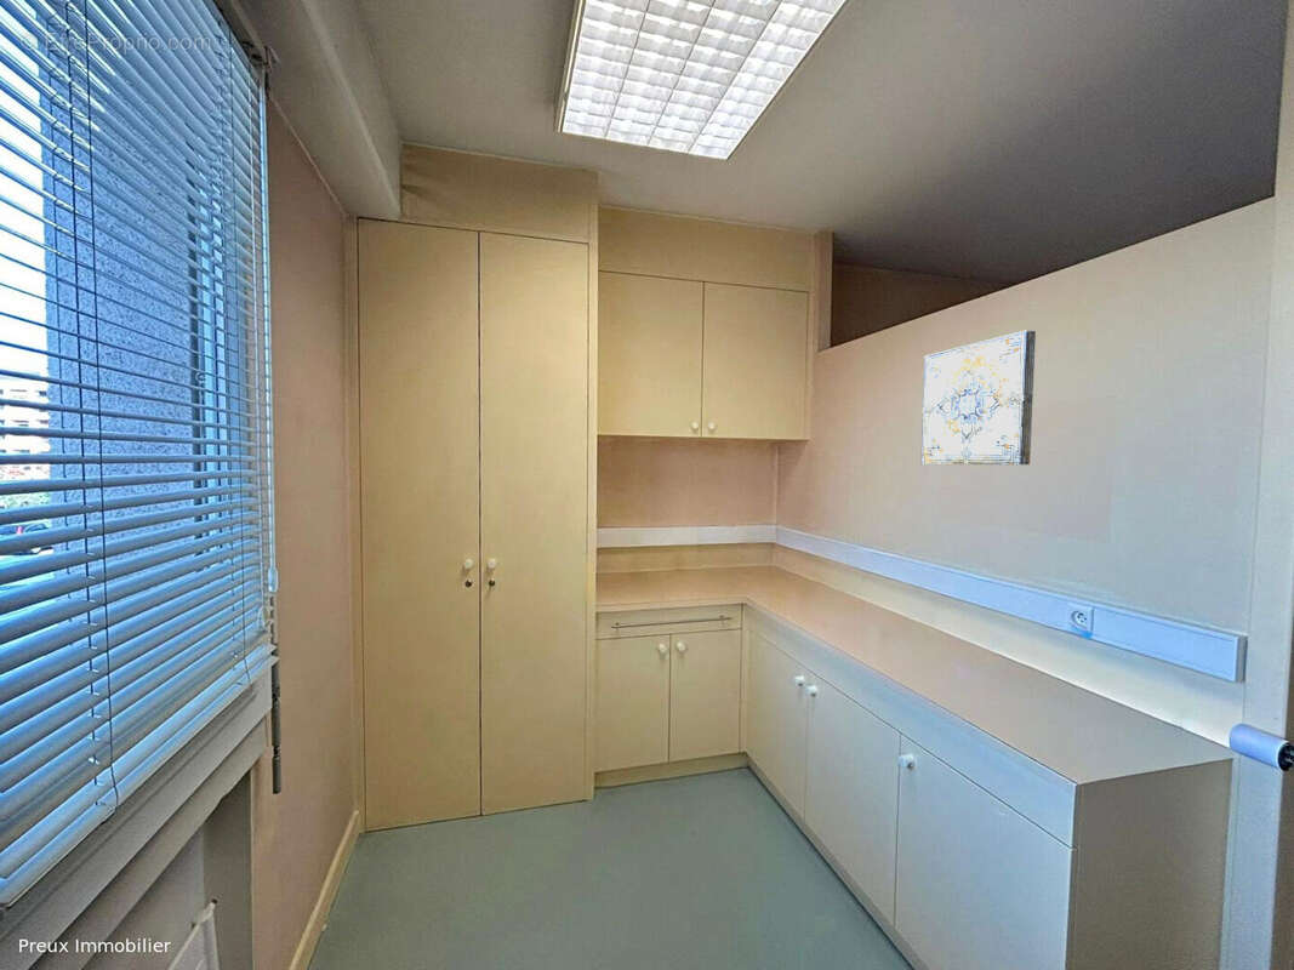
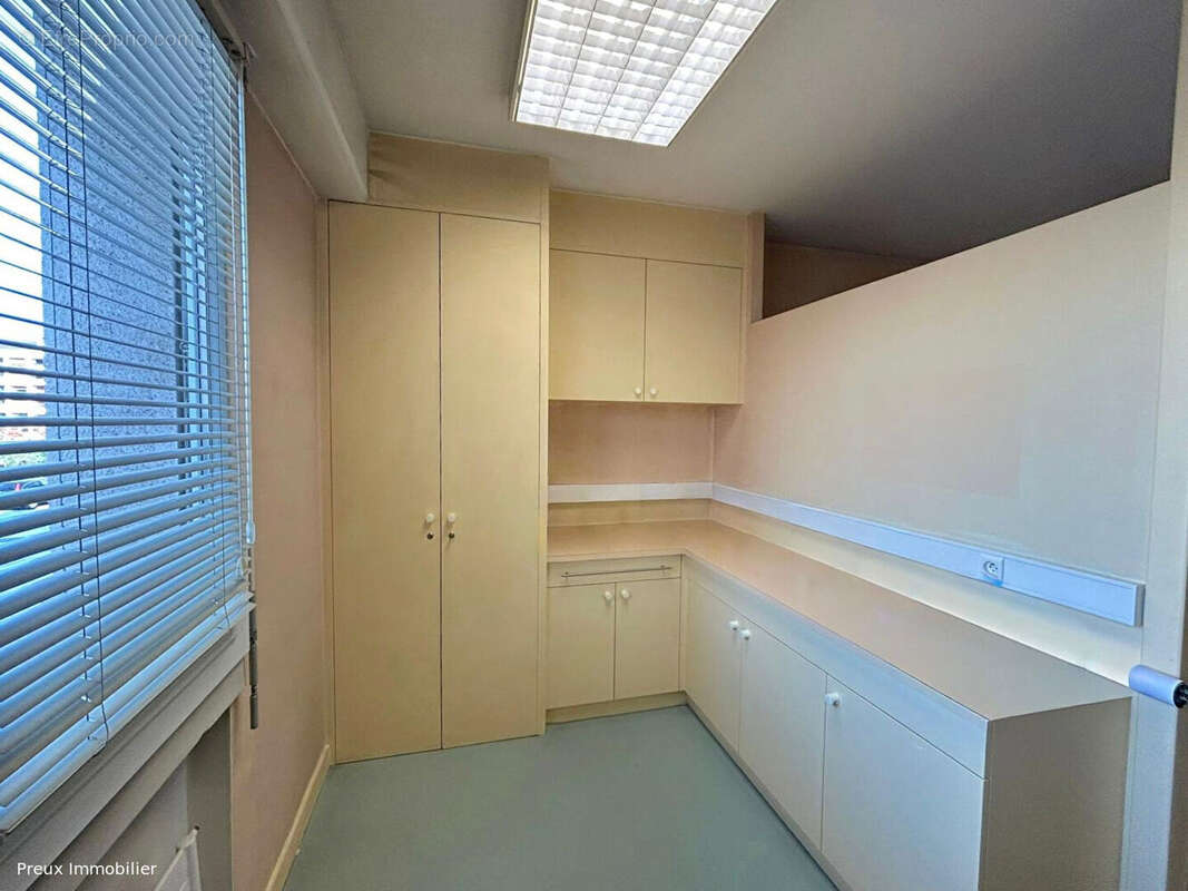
- wall art (971, 404)
